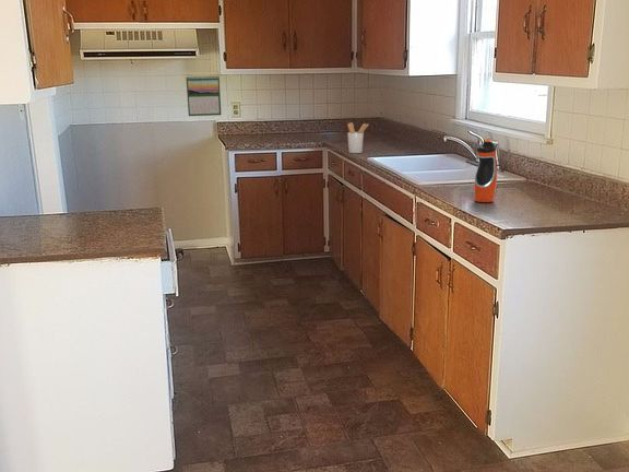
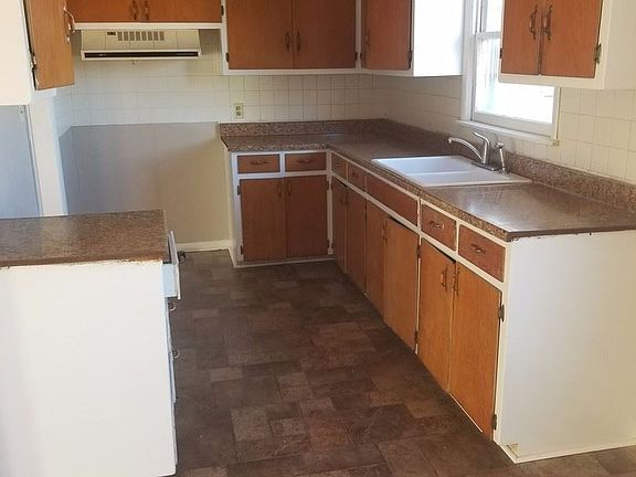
- calendar (203, 95)
- water bottle (485, 169)
- utensil holder (358, 137)
